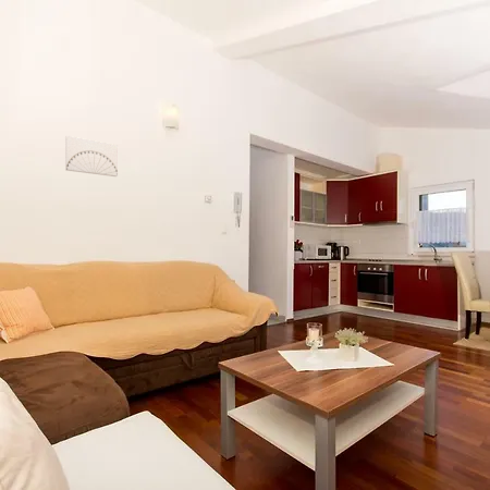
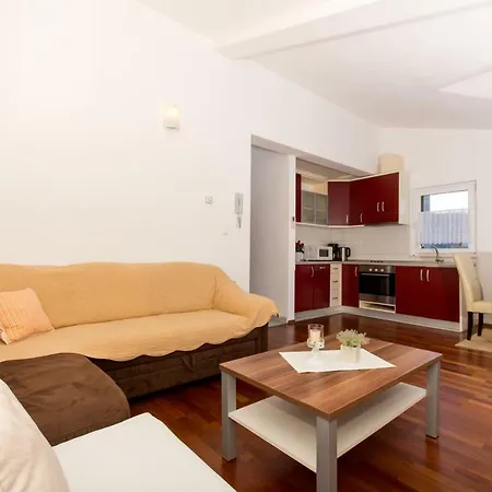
- wall art (93, 157)
